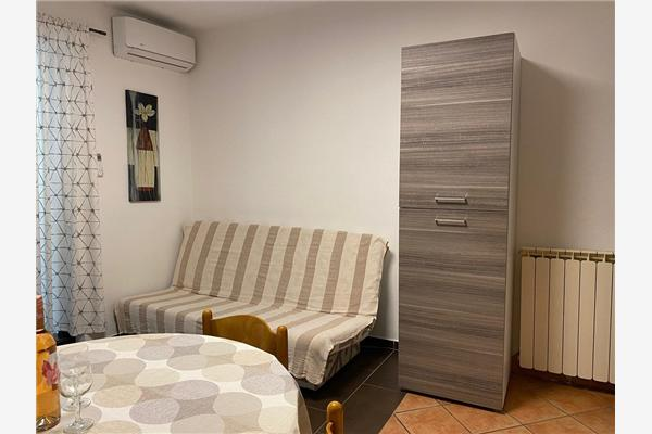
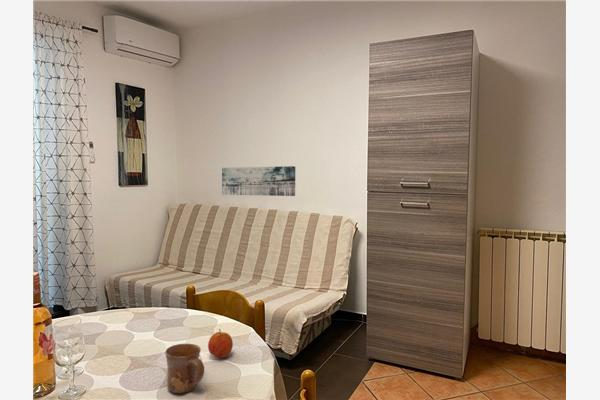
+ mug (186, 370)
+ wall art (257, 181)
+ fruit (220, 343)
